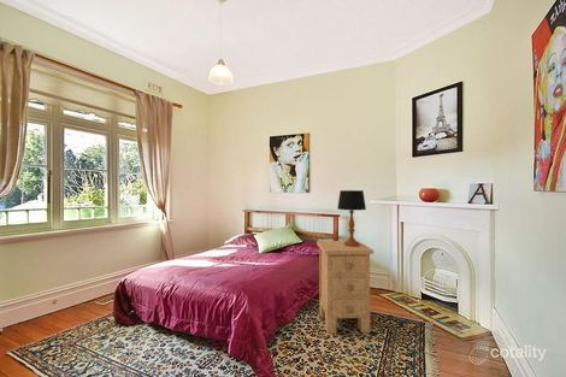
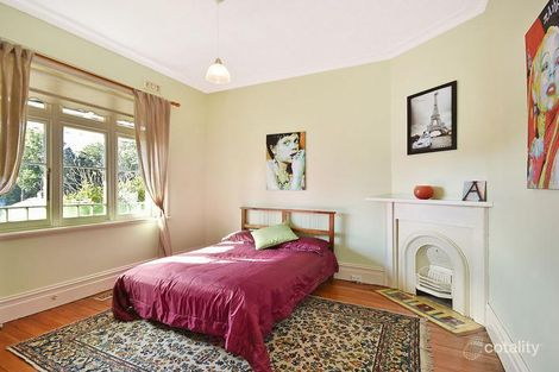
- table lamp (350, 217)
- nightstand (343, 284)
